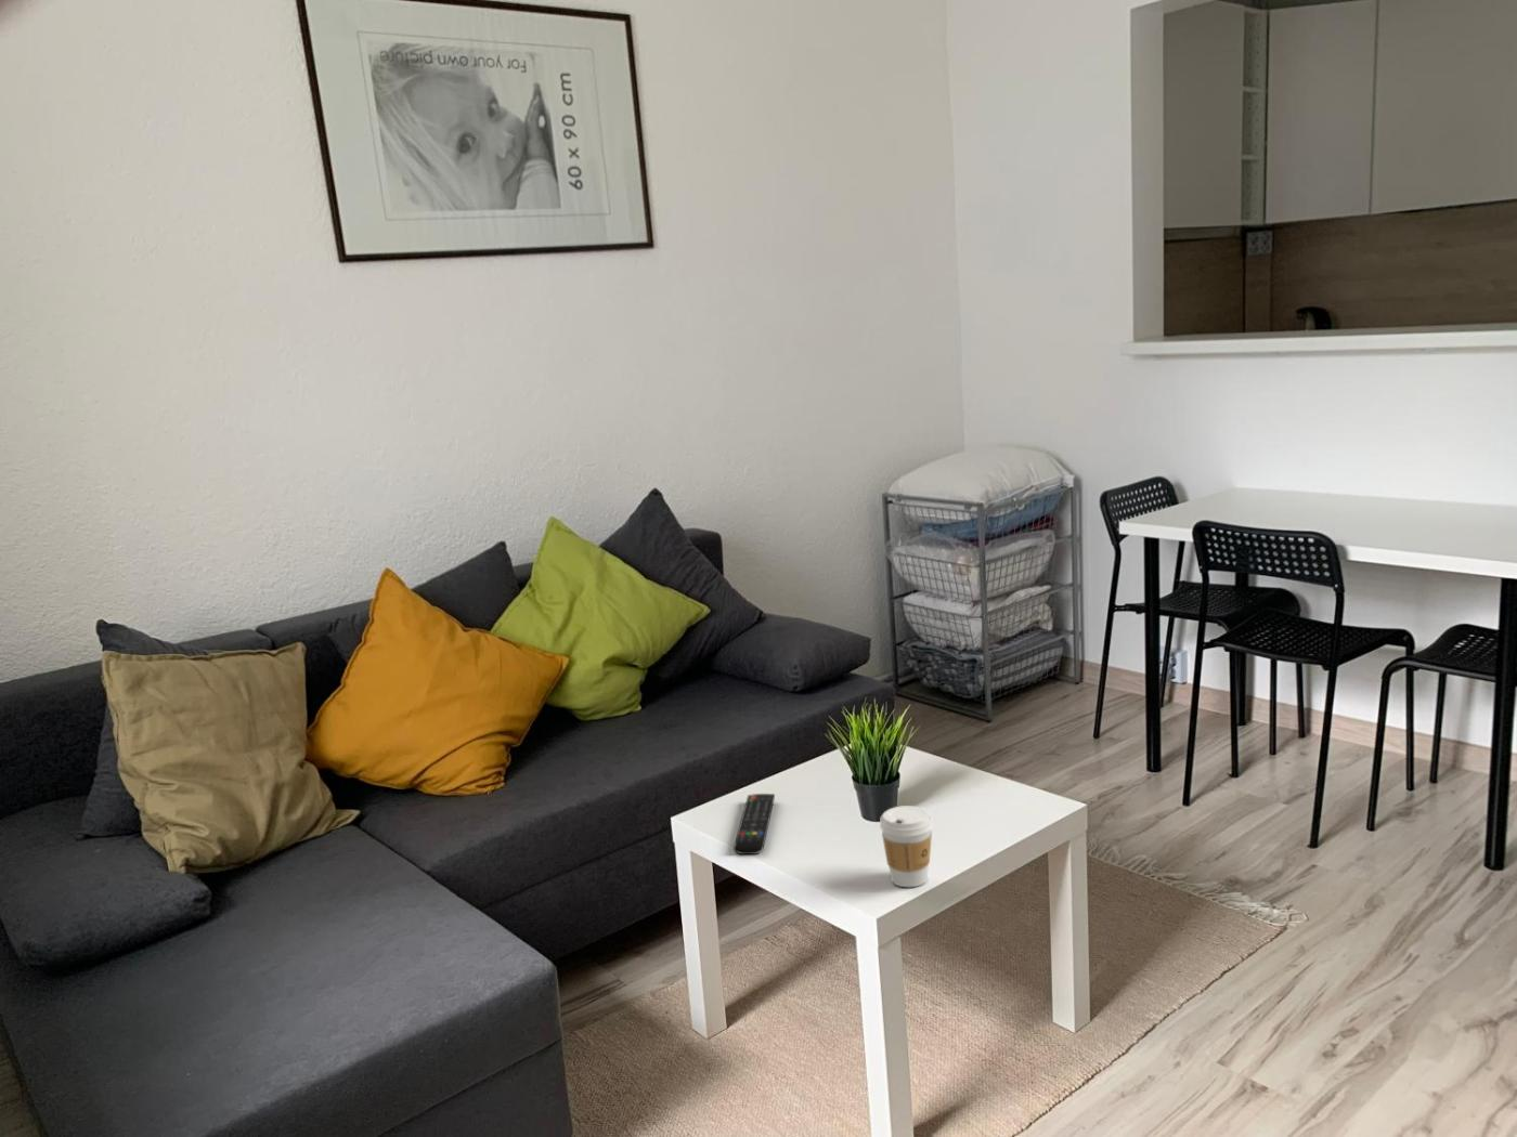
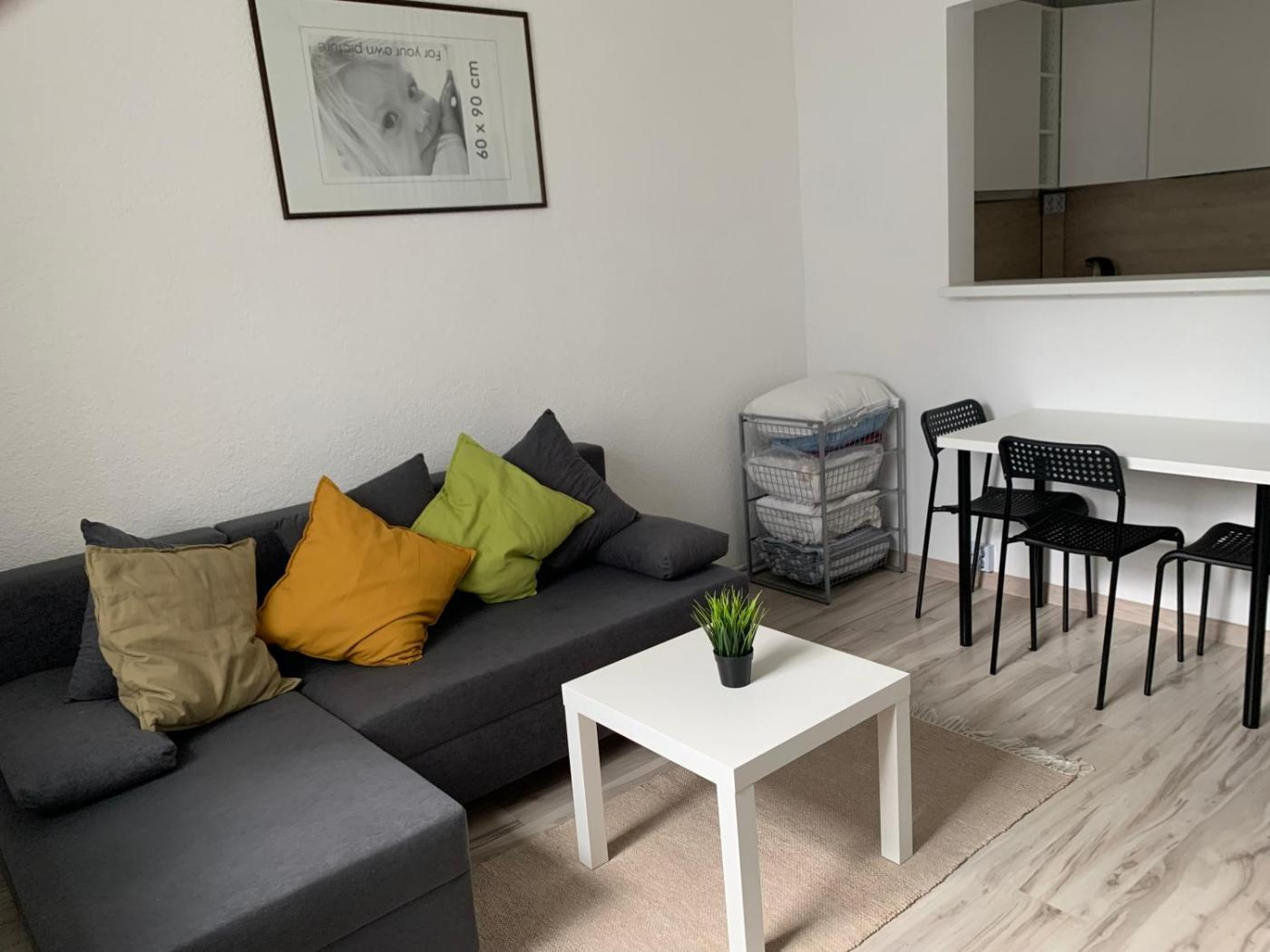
- remote control (755, 822)
- coffee cup (907, 844)
